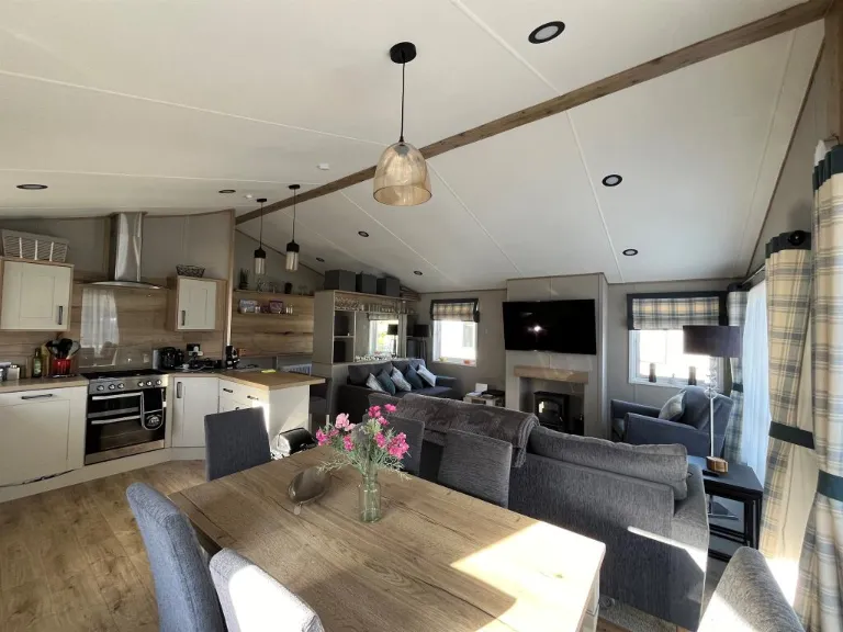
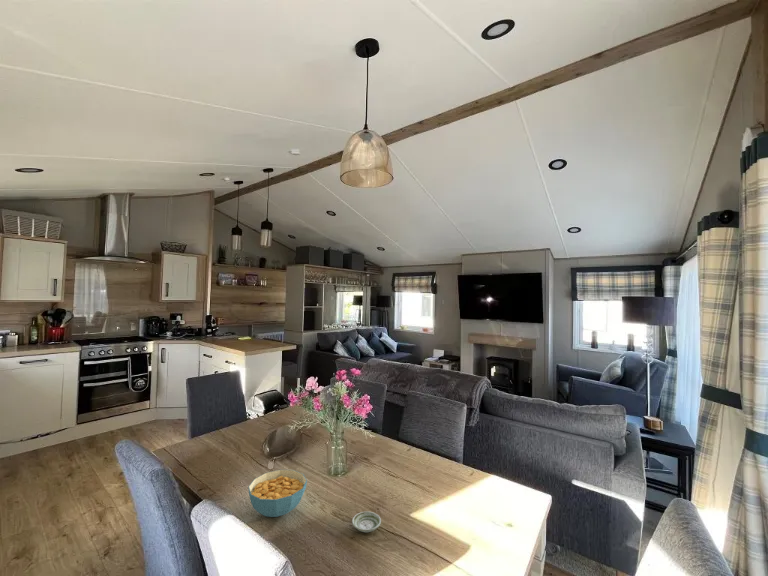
+ saucer (366, 523)
+ cereal bowl (277, 497)
